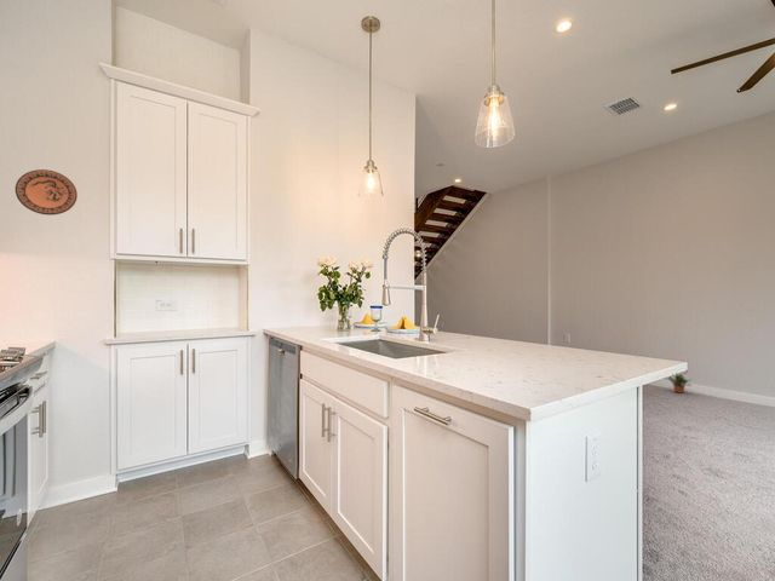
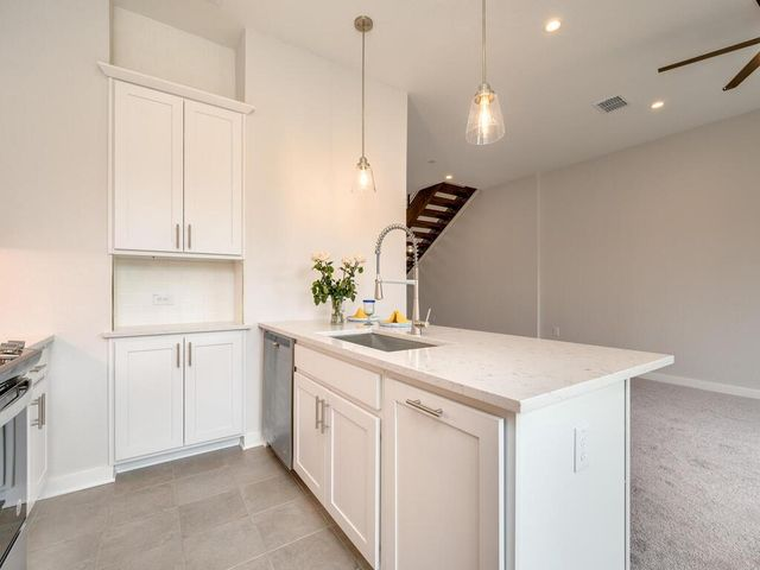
- decorative plate (47, 192)
- potted plant (678, 379)
